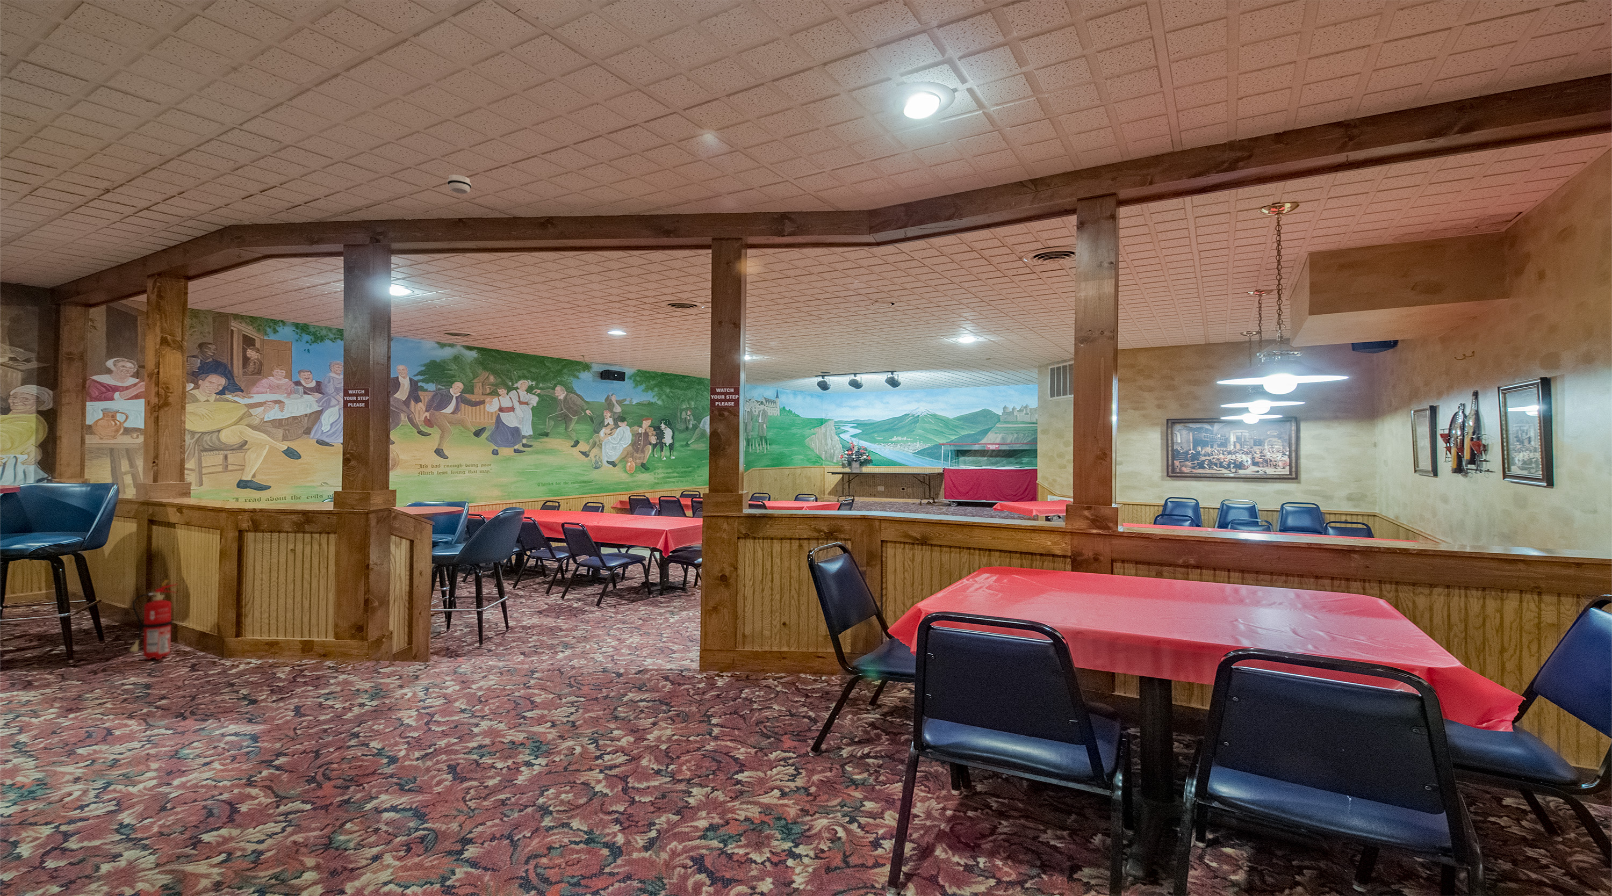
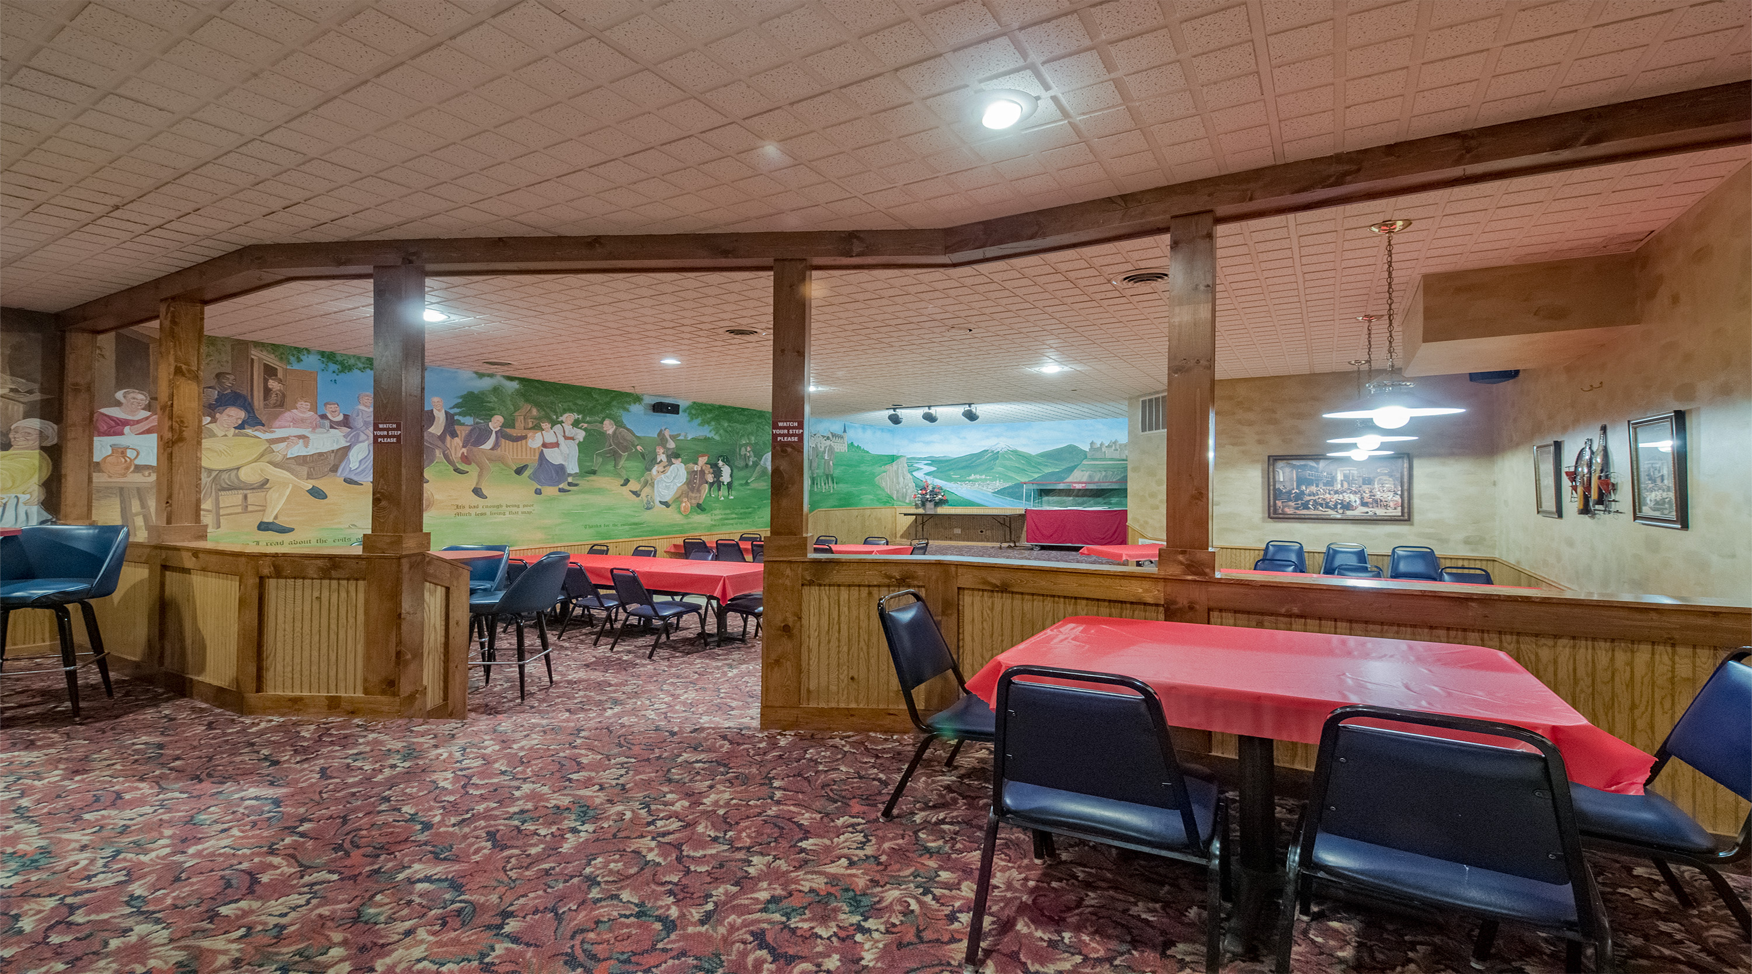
- fire extinguisher (154, 619)
- smoke detector (459, 184)
